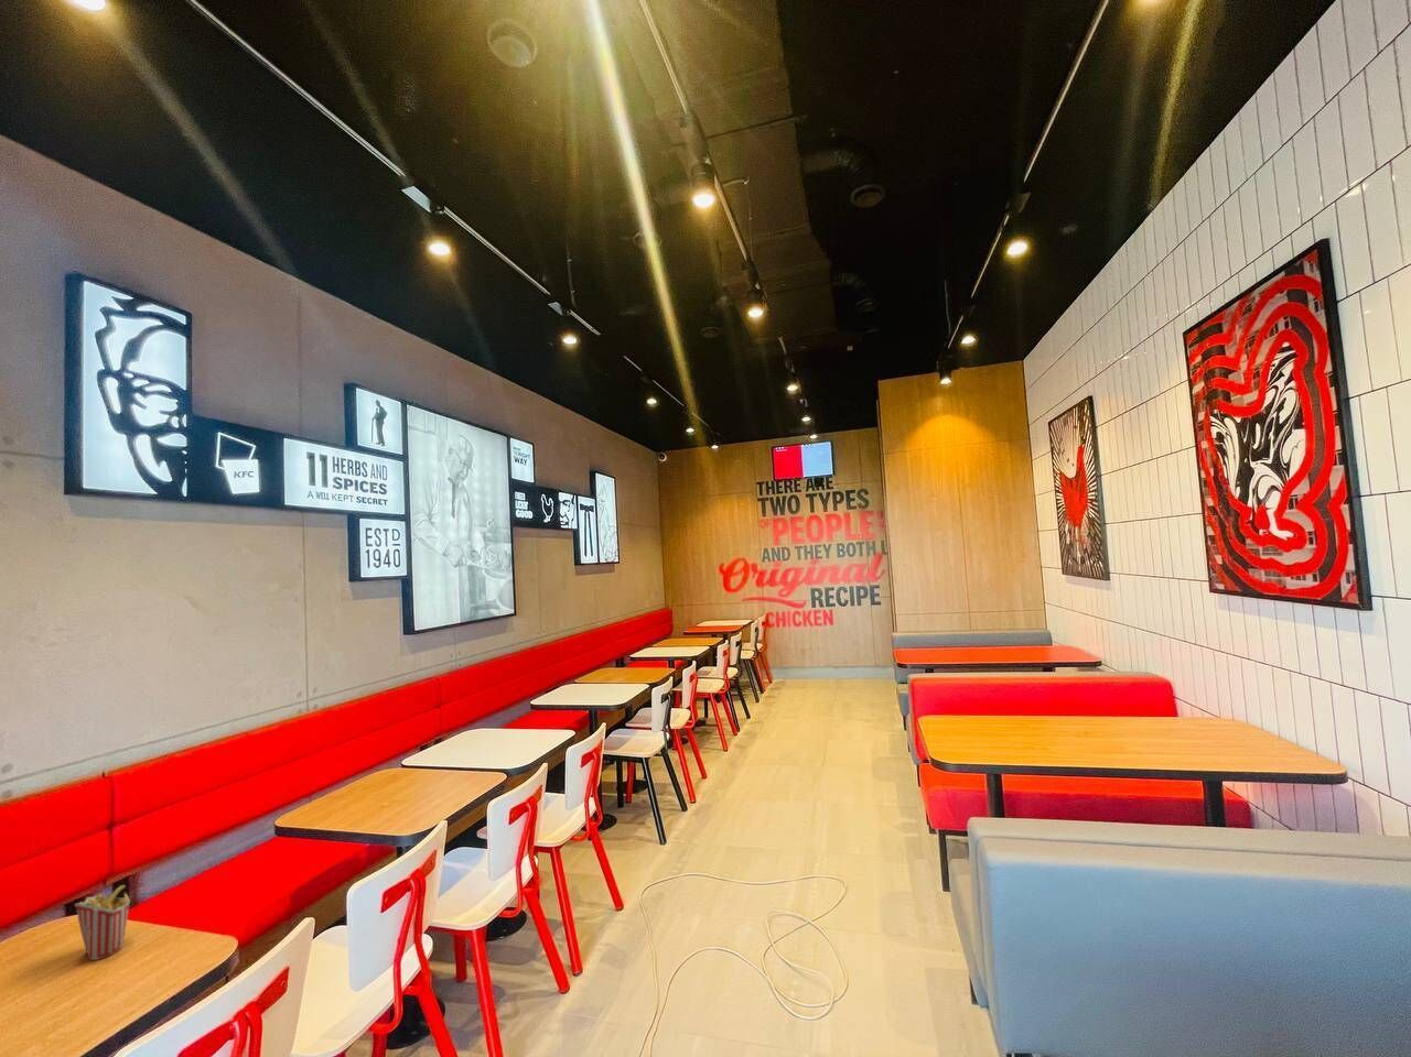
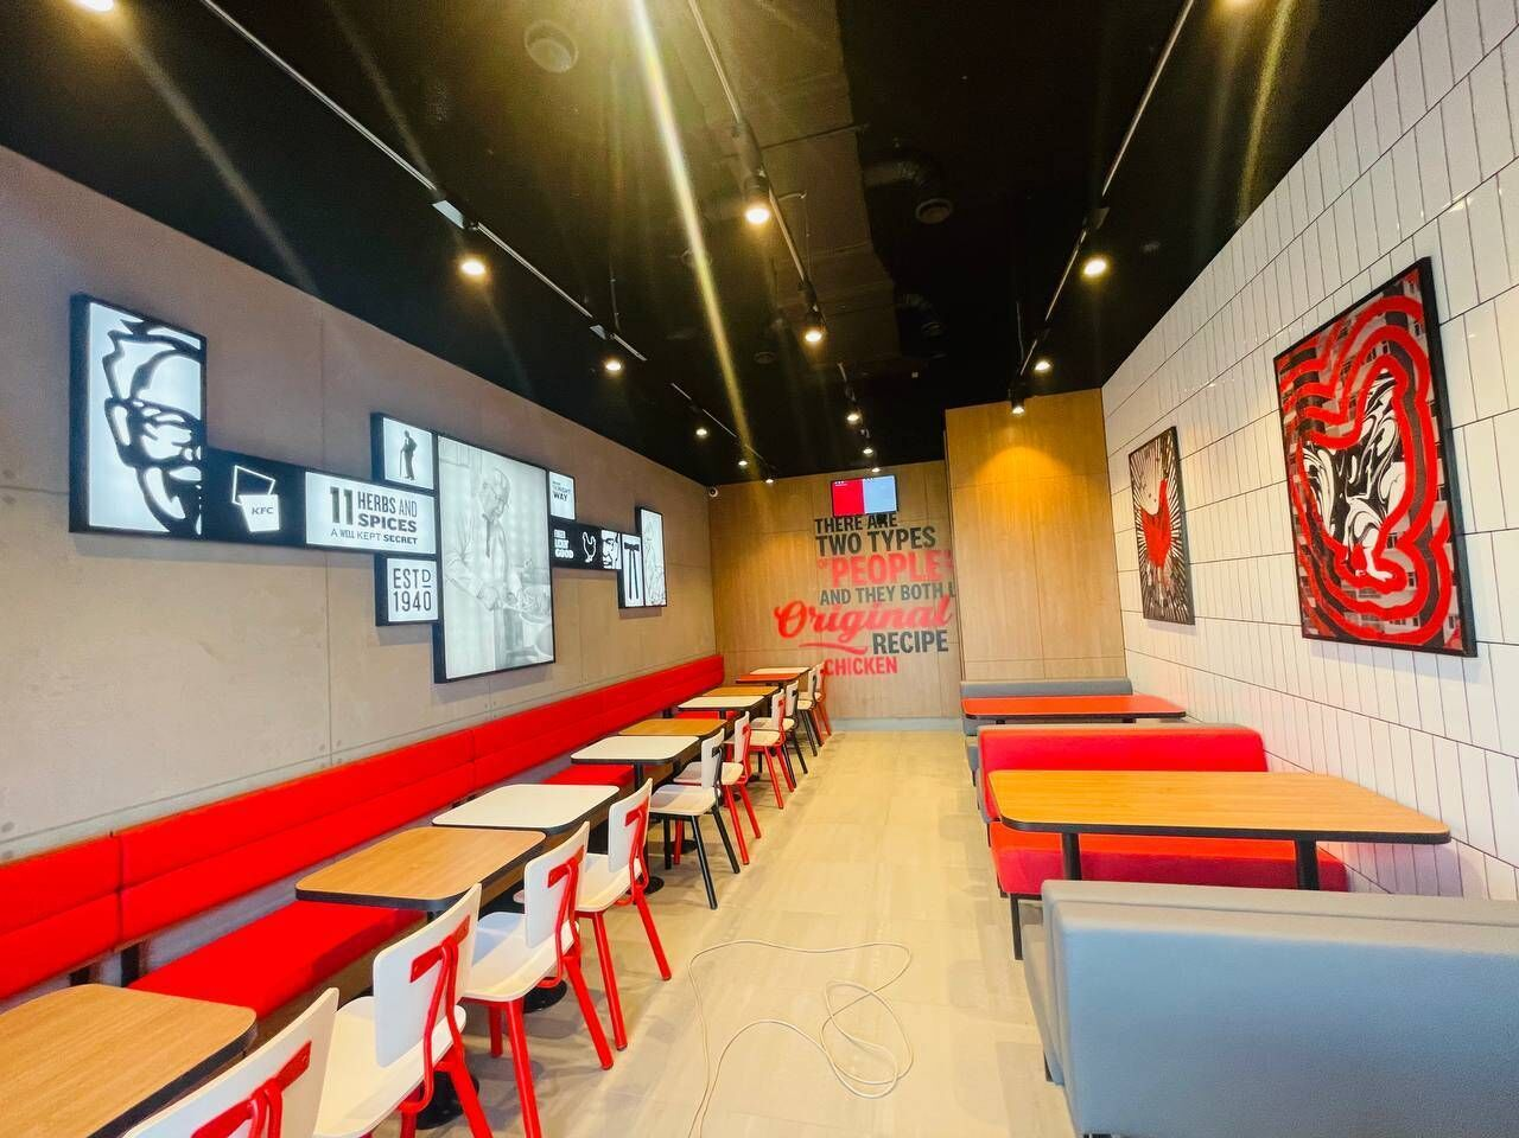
- french fries (103, 920)
